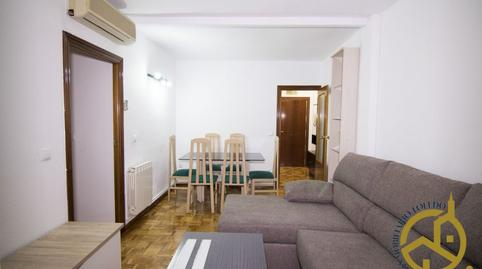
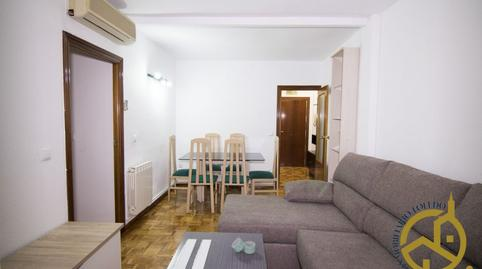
+ napkin ring (243, 244)
